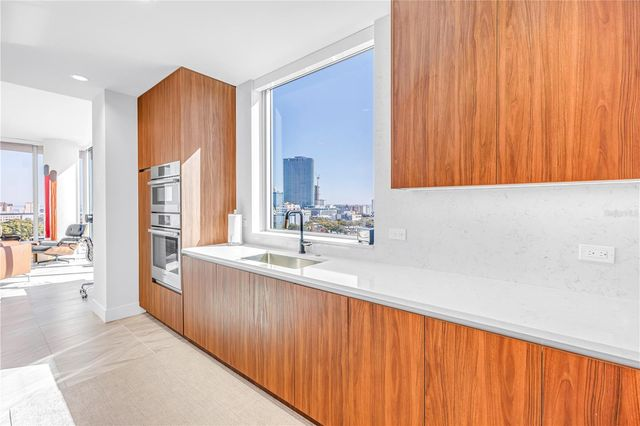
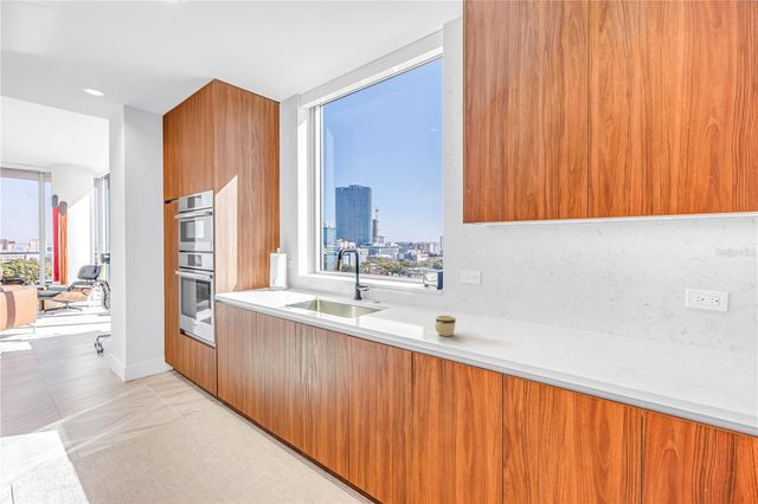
+ mug (443, 325)
